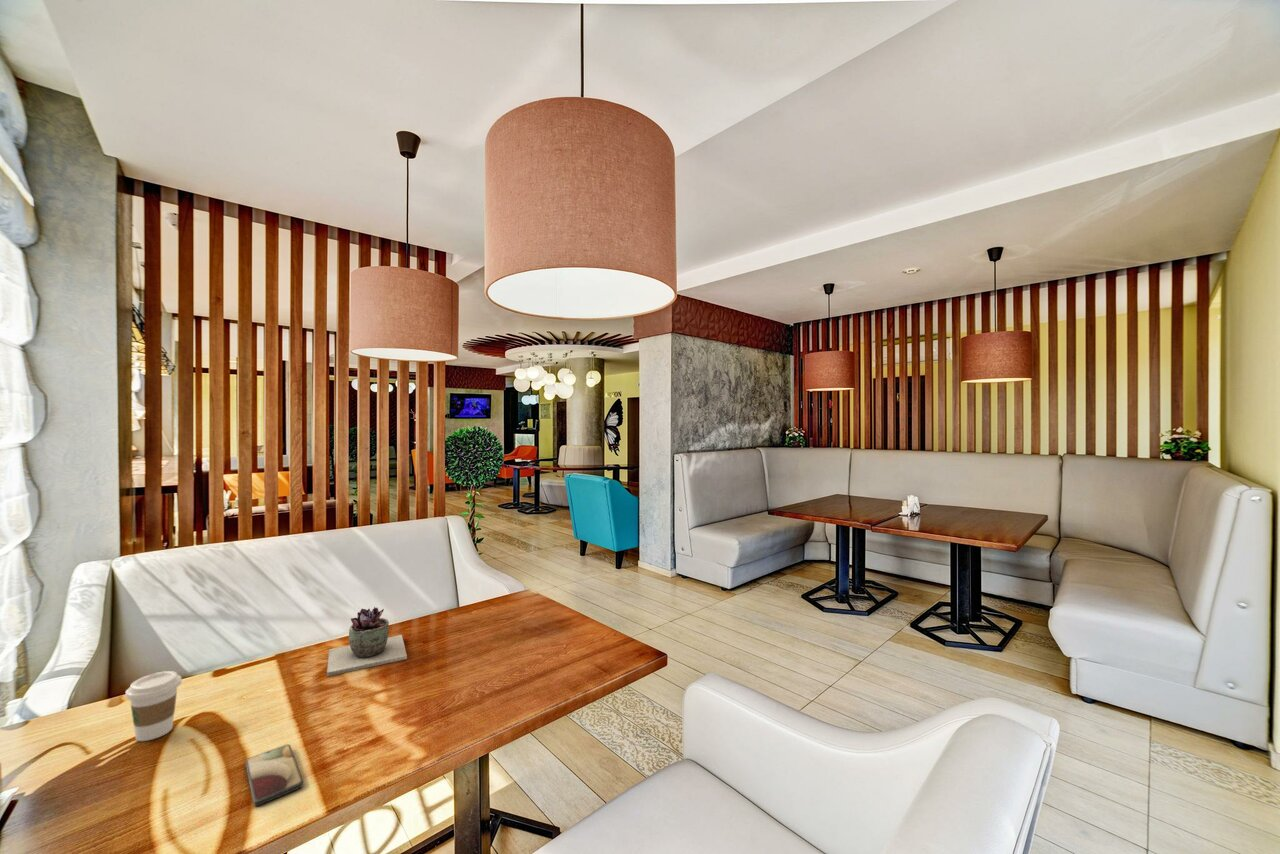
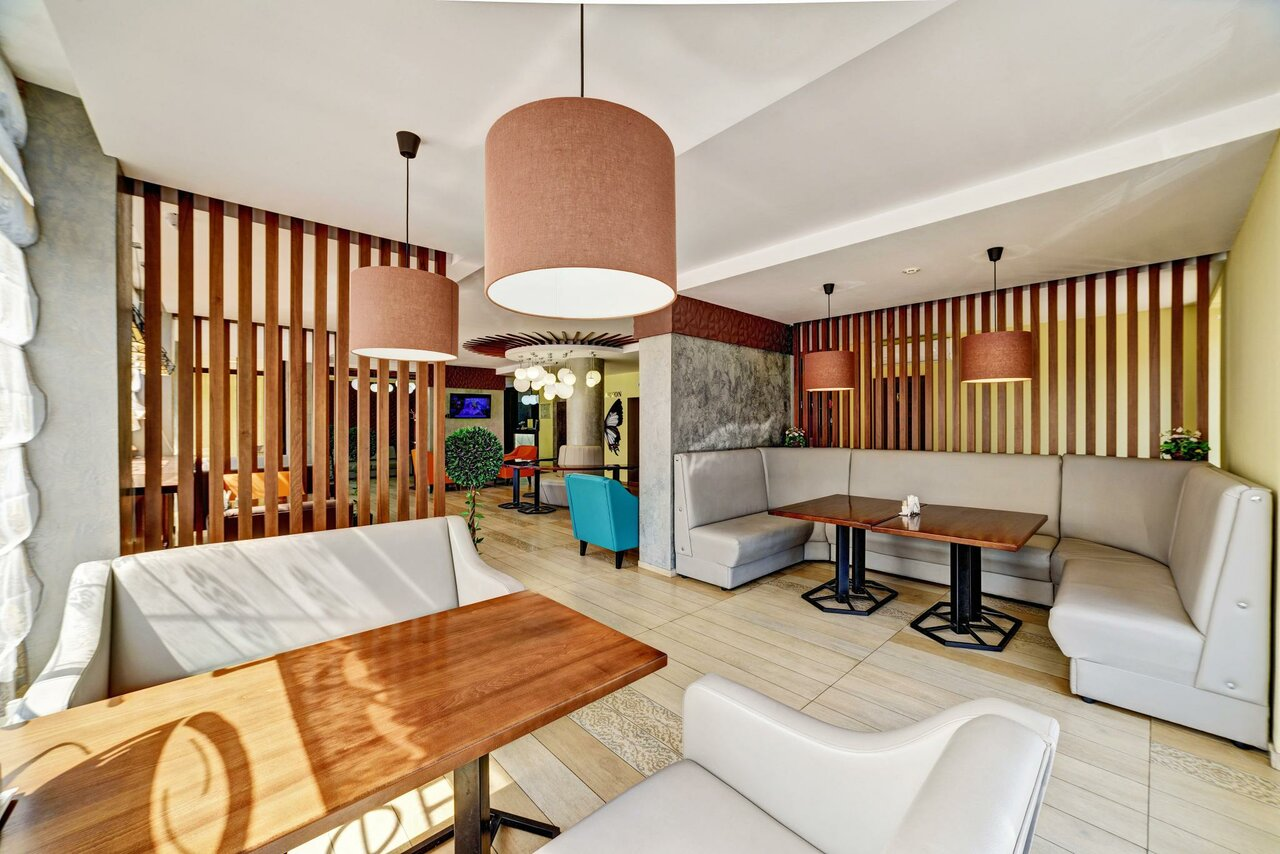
- succulent plant (367, 631)
- coffee cup (154, 706)
- smartphone (273, 773)
